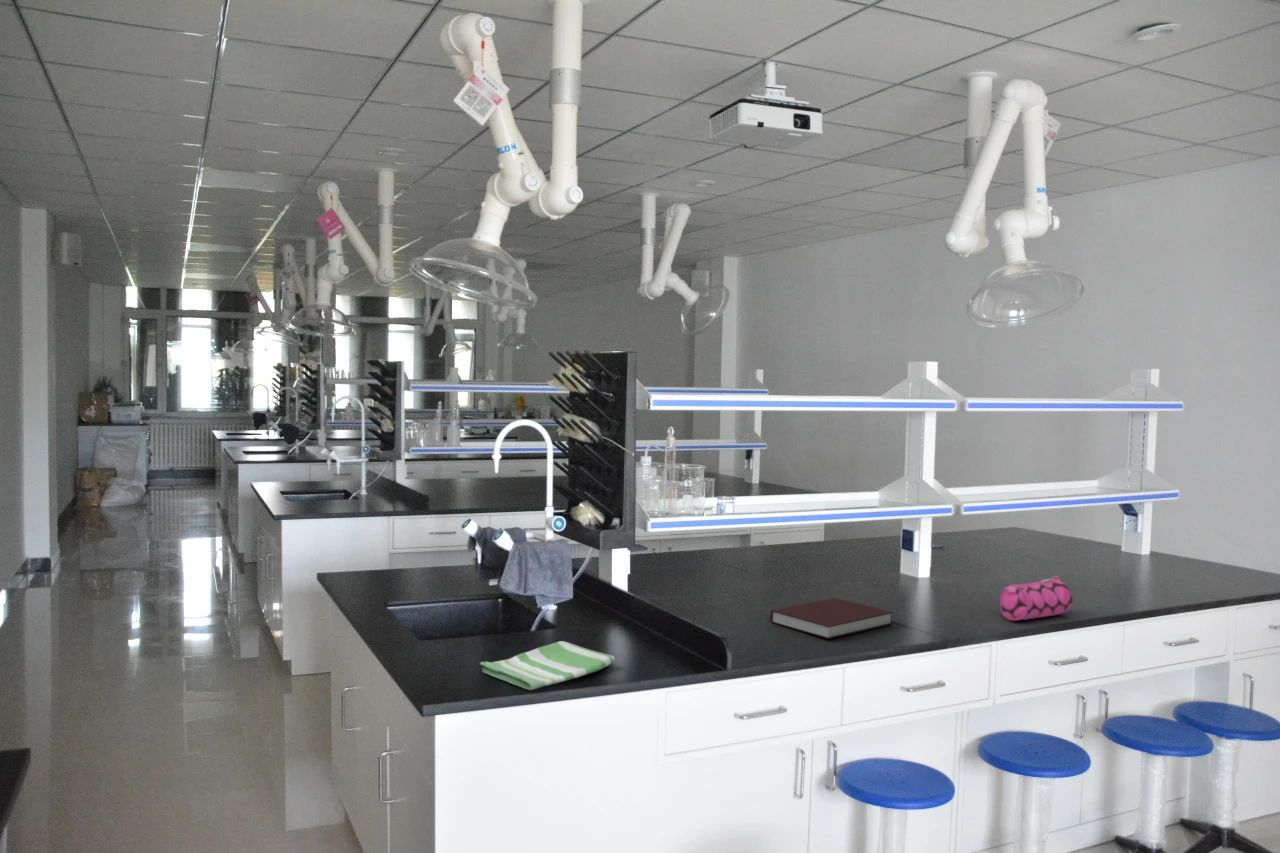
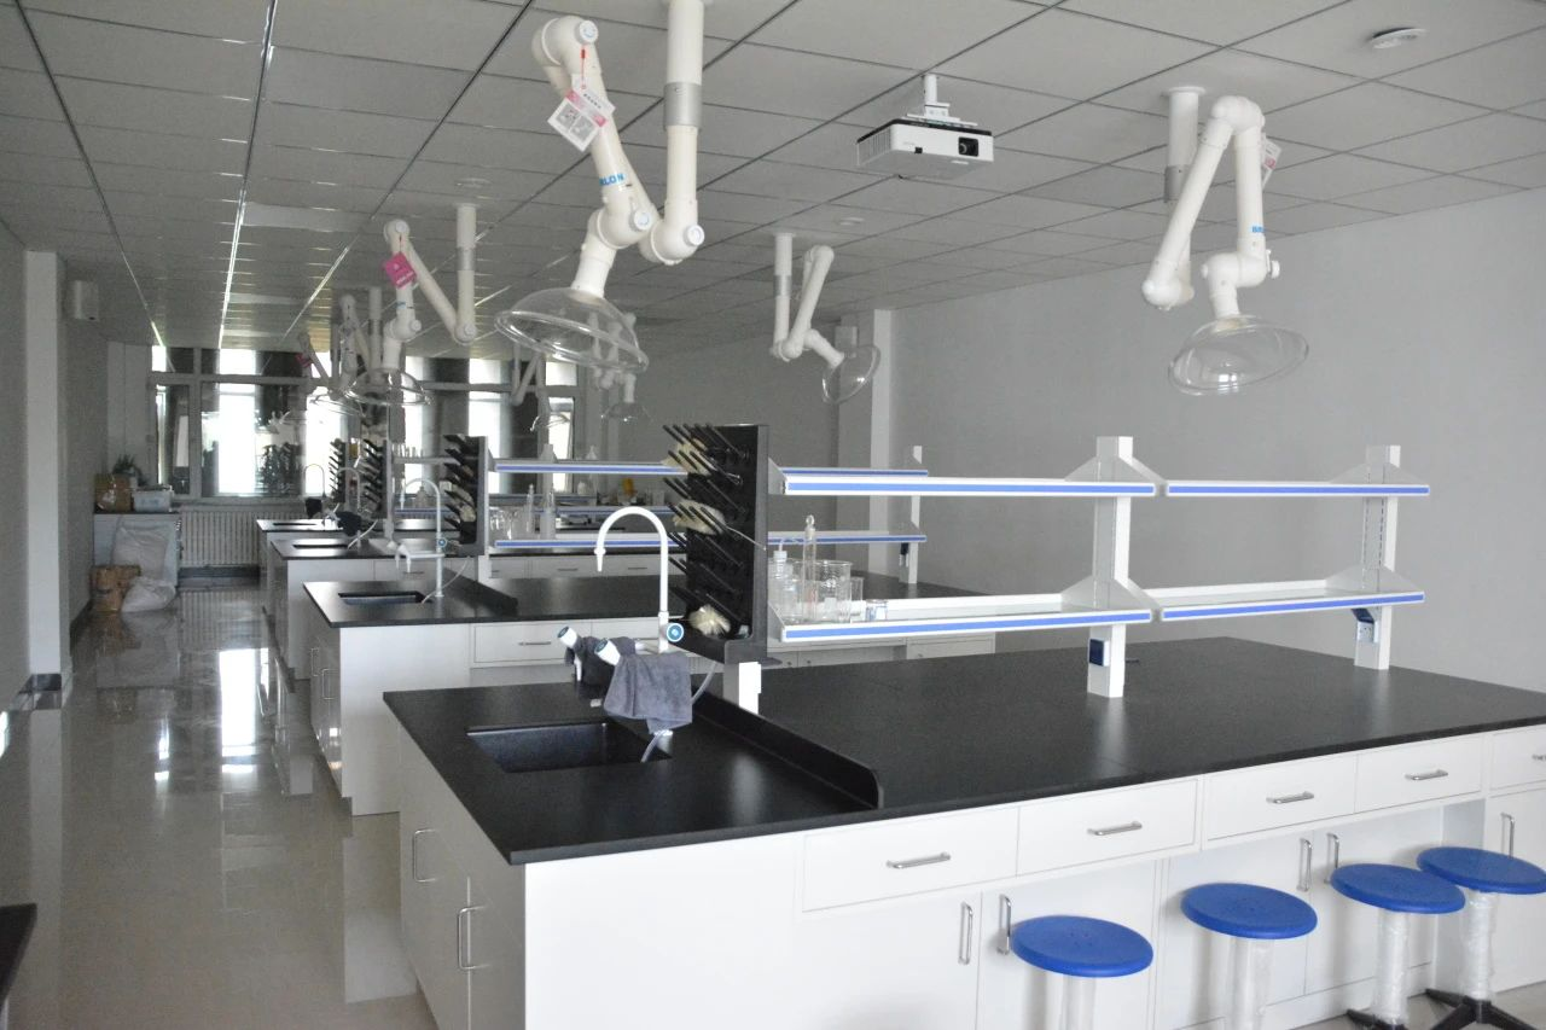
- dish towel (548, 663)
- notebook (831, 617)
- pencil case (1035, 598)
